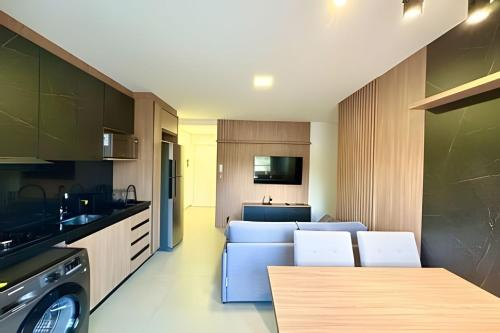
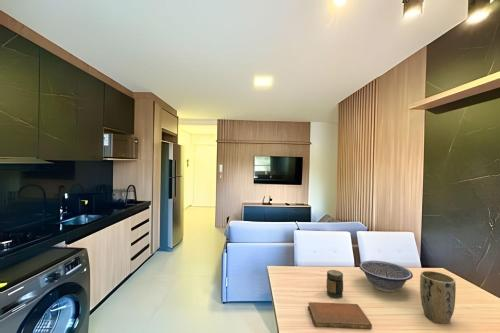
+ plant pot (436, 297)
+ jar (334, 283)
+ notebook (337, 314)
+ decorative bowl (384, 278)
